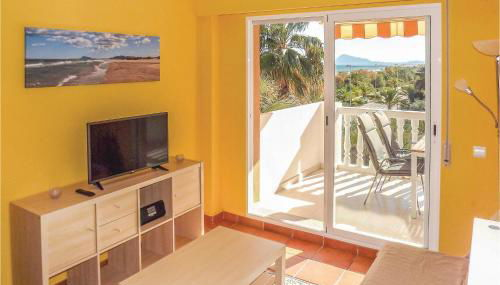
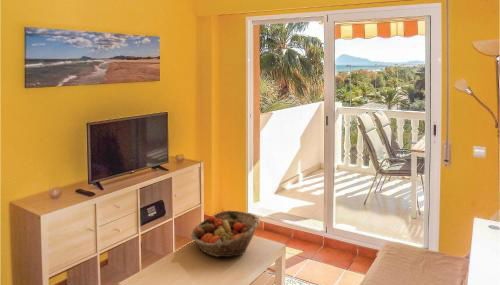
+ fruit basket (225, 232)
